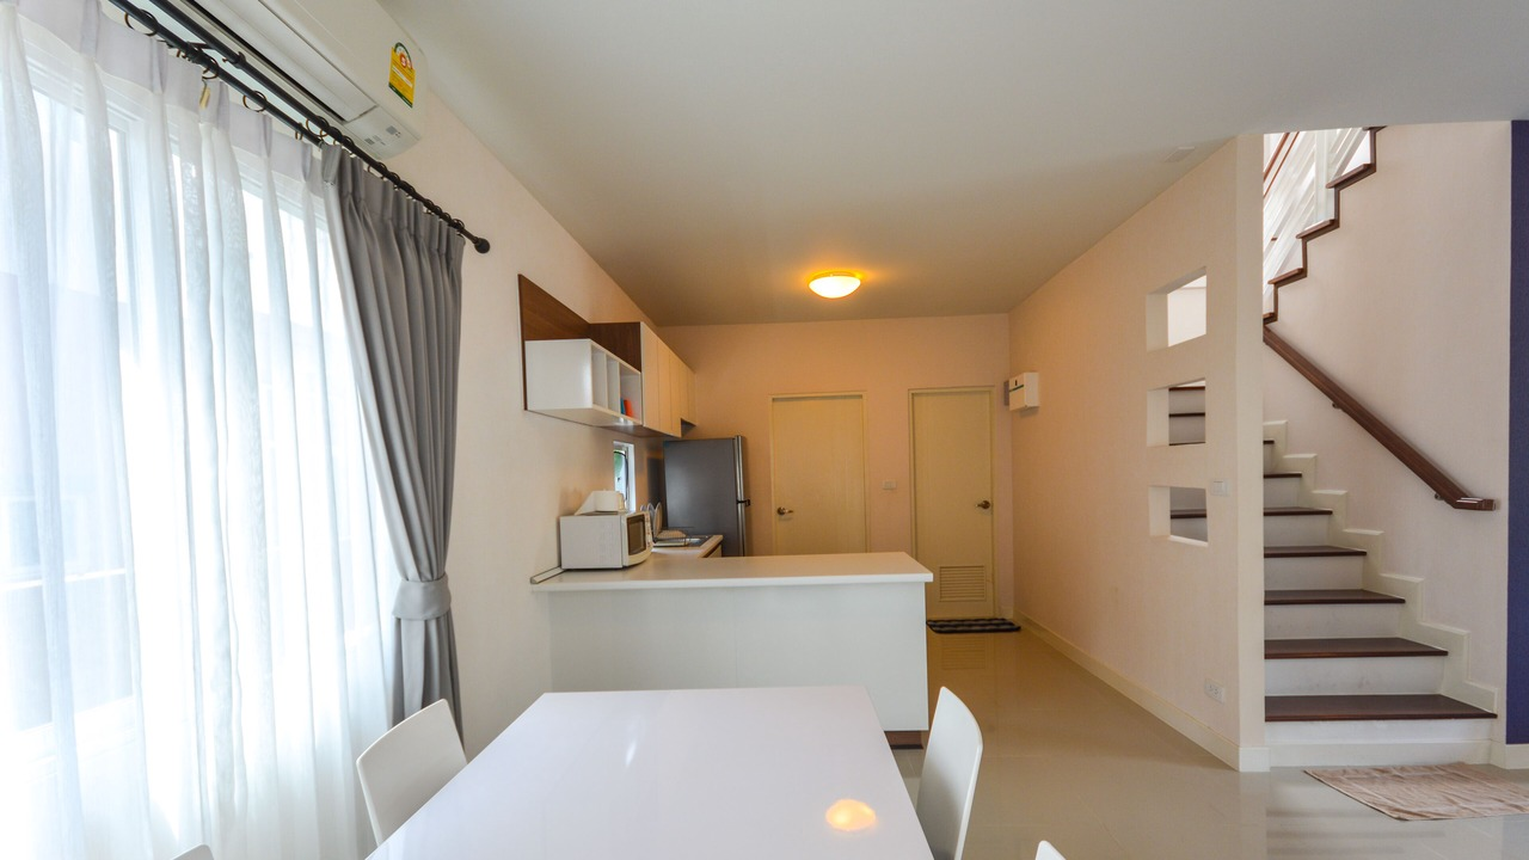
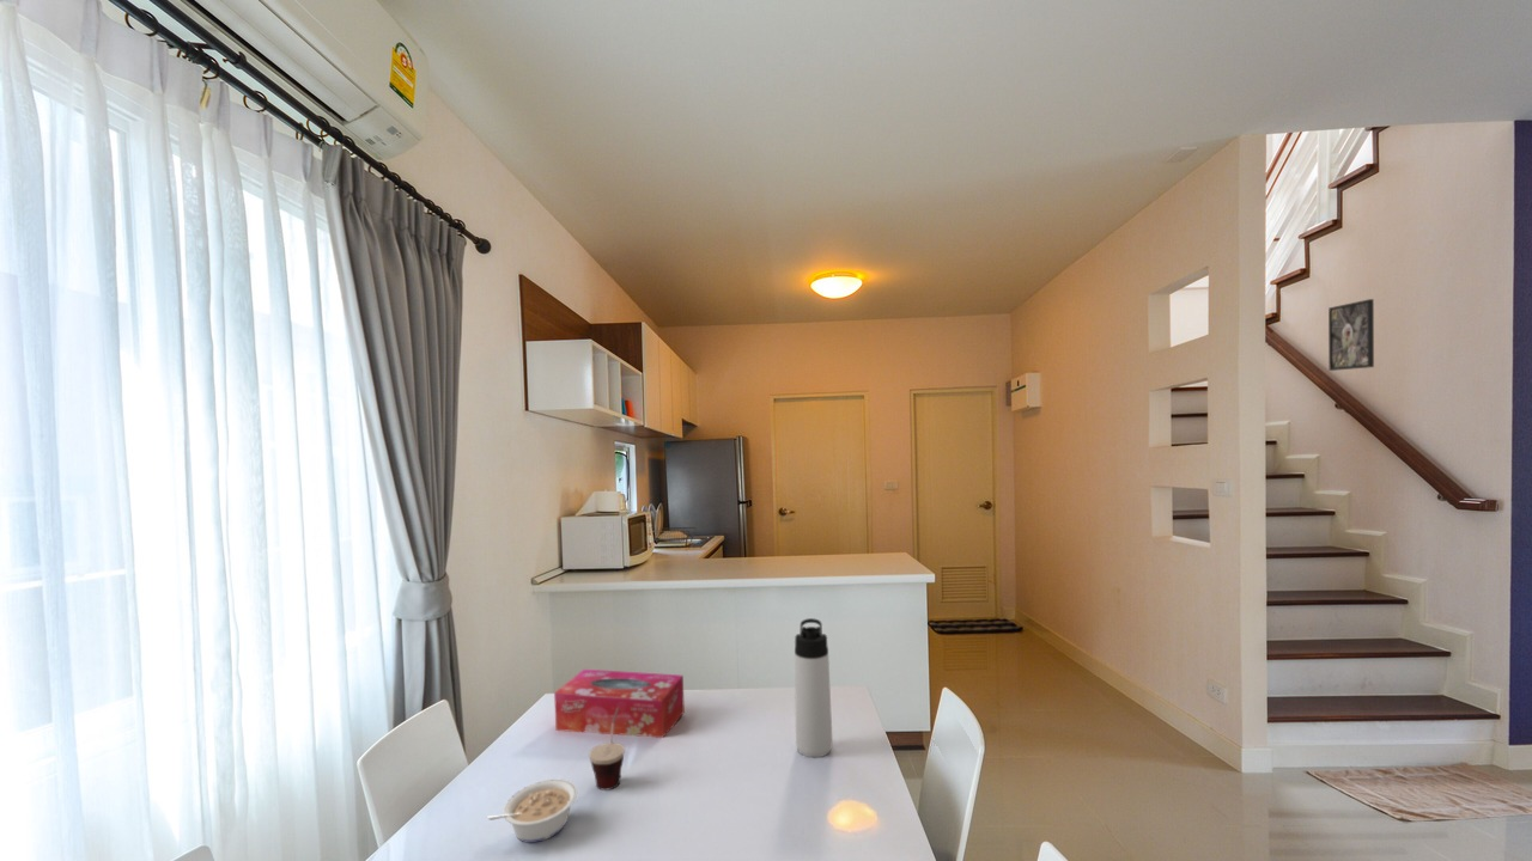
+ legume (539, 812)
+ tissue box (620, 702)
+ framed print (1350, 336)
+ cup (610, 749)
+ thermos bottle (811, 686)
